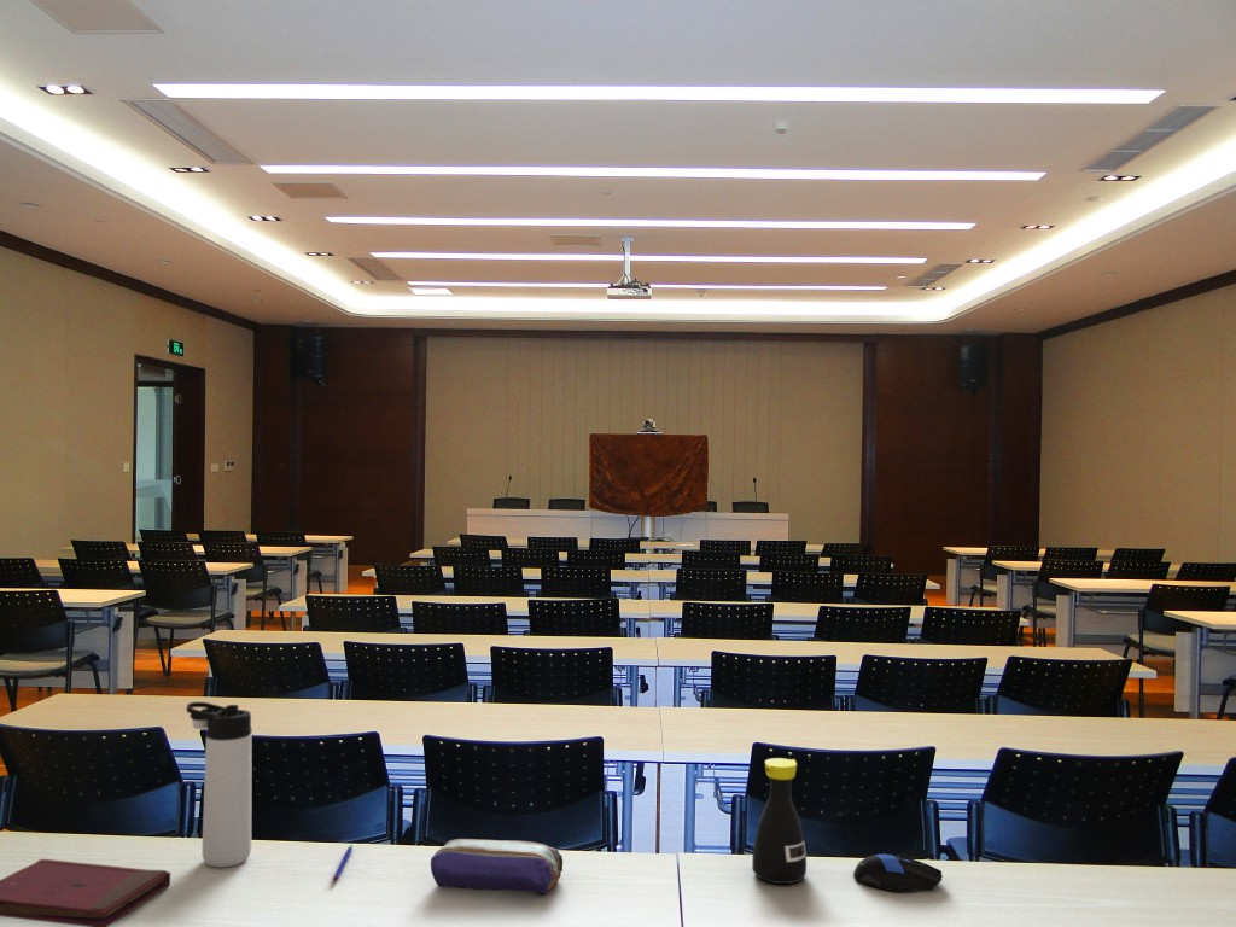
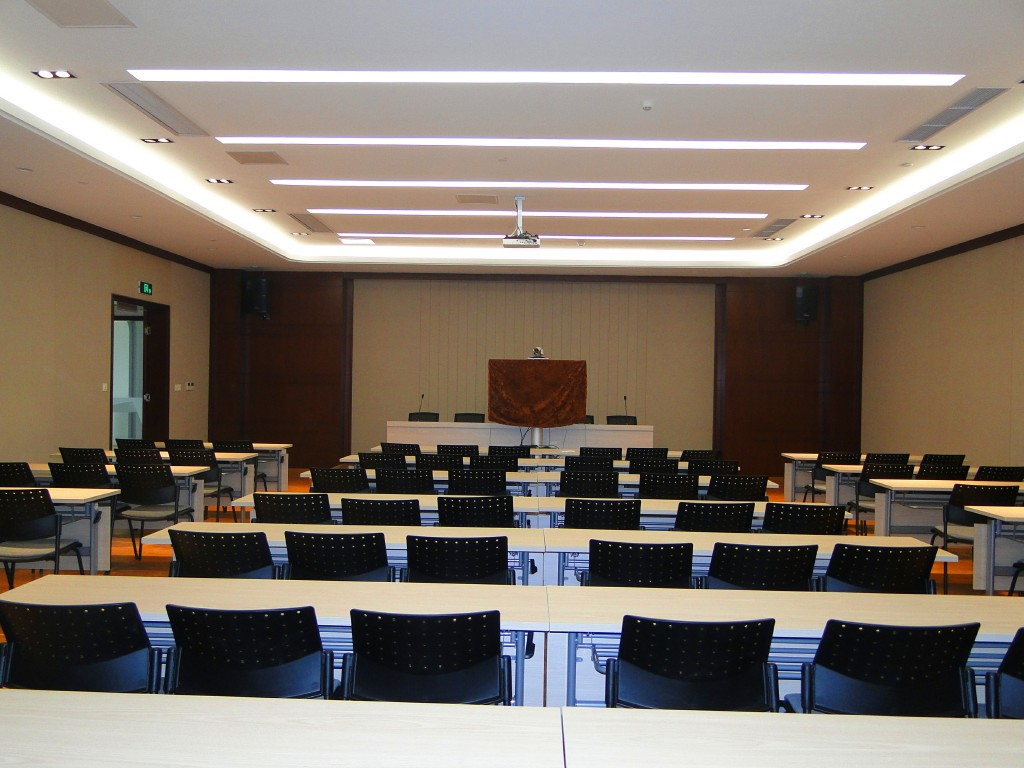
- book (71, 890)
- thermos bottle (217, 781)
- bottle (780, 817)
- pencil case (496, 865)
- computer mouse (897, 868)
- pen (343, 862)
